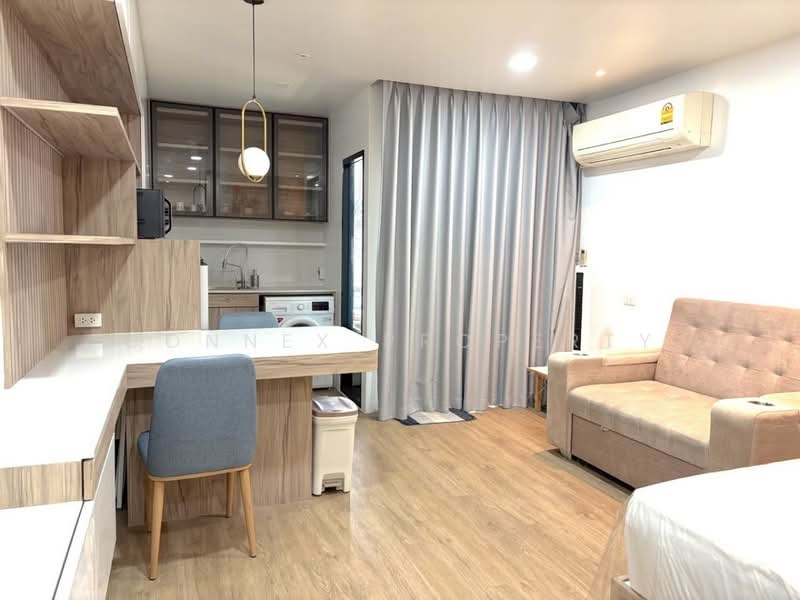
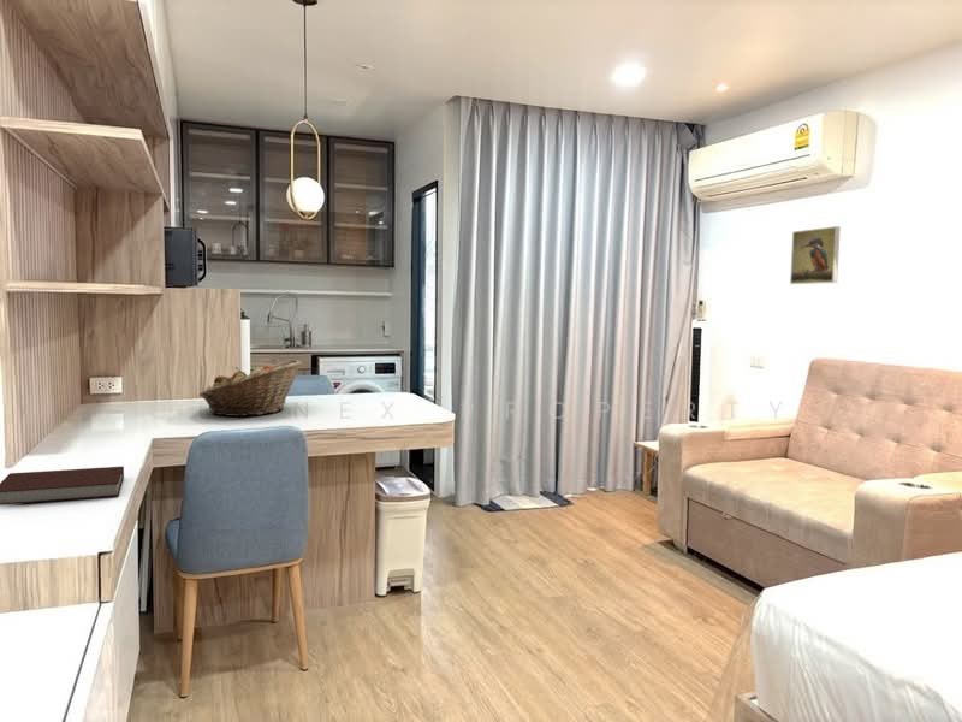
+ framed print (814, 256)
+ fruit basket (253, 385)
+ notebook (63, 484)
